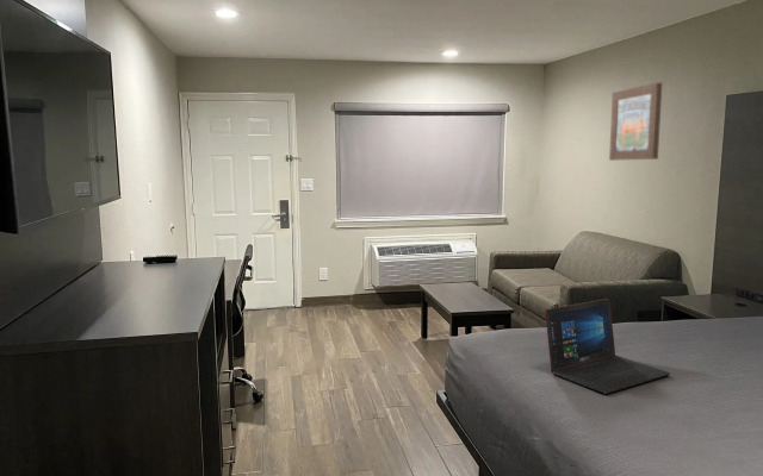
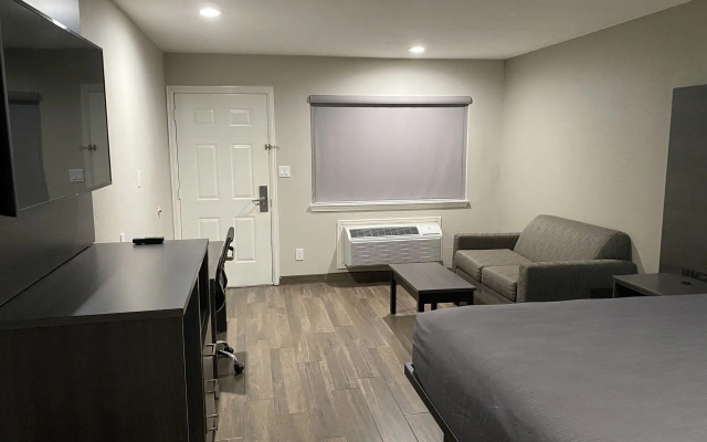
- wall art (633, 124)
- laptop (607, 342)
